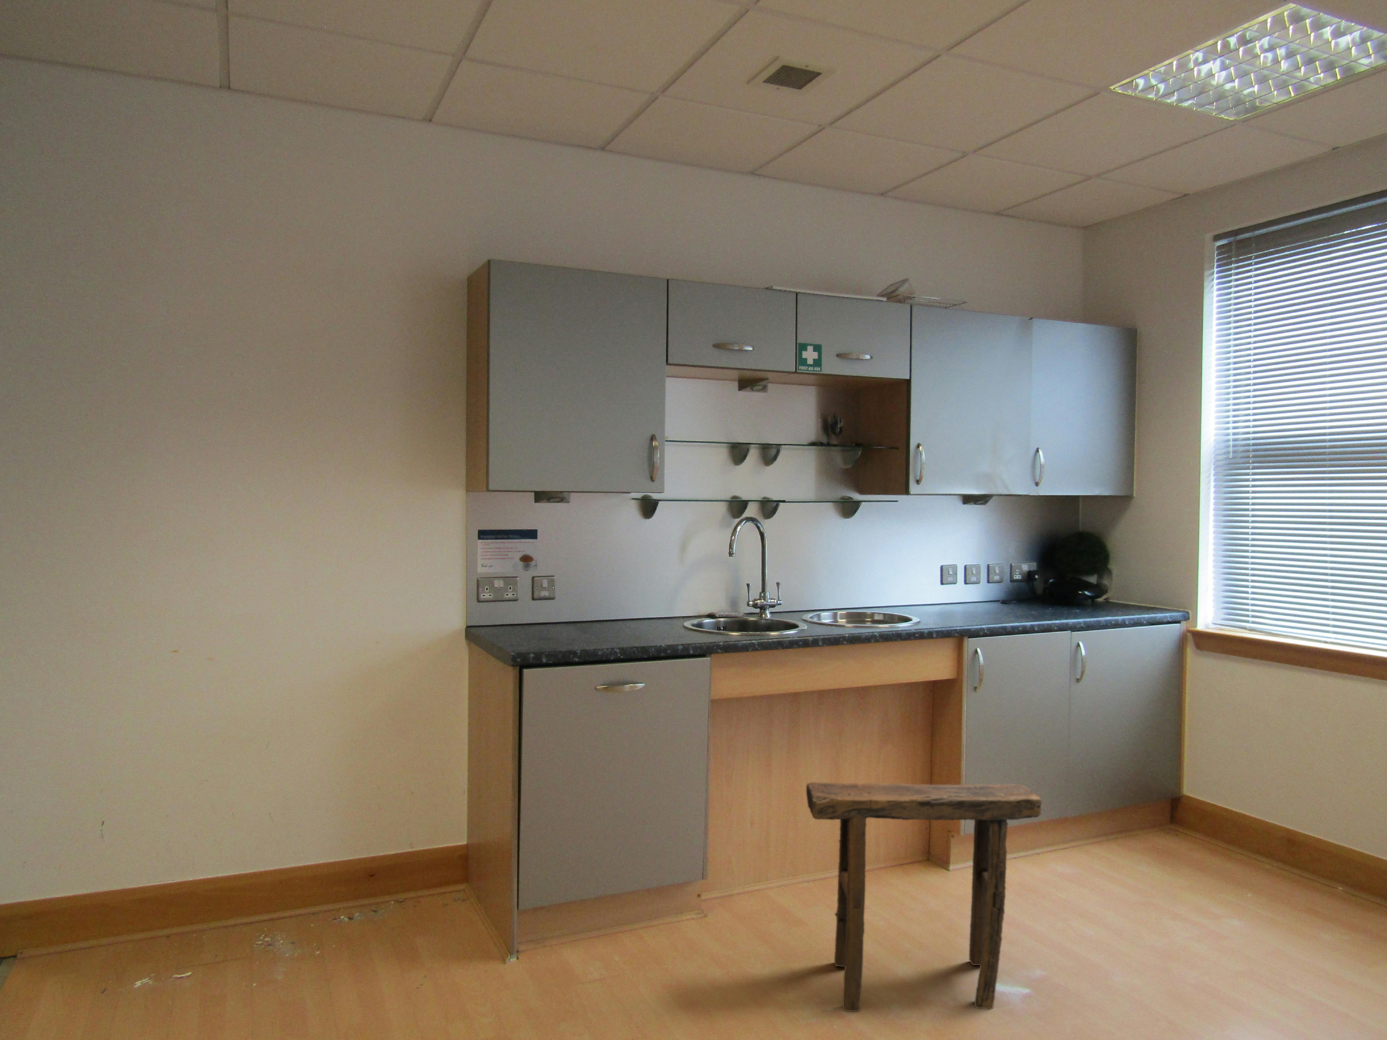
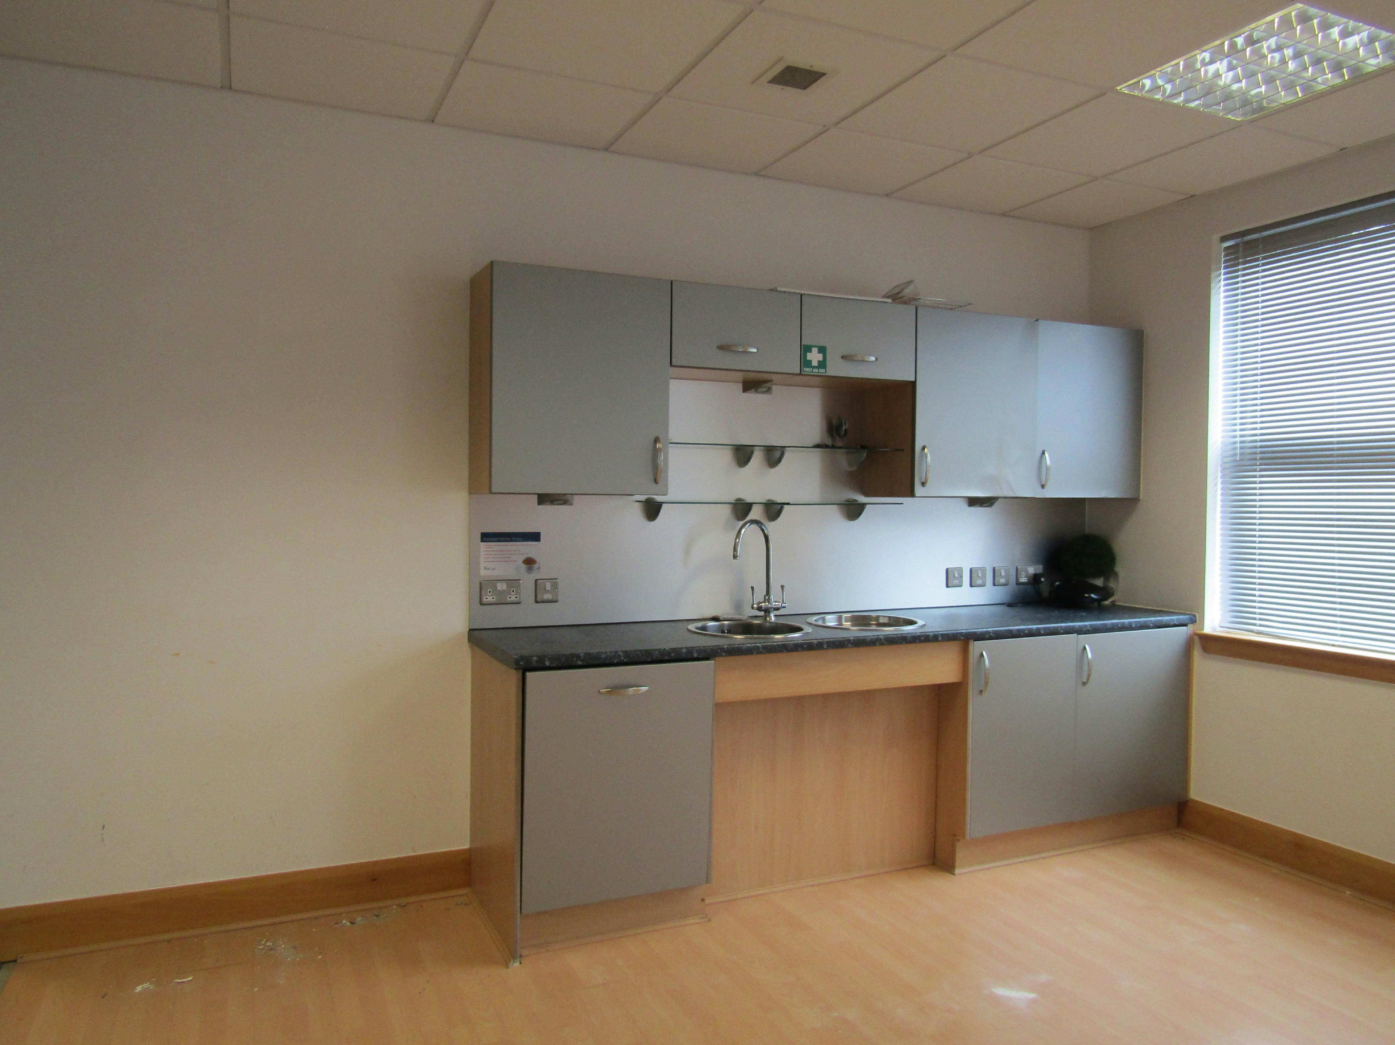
- stool (865, 886)
